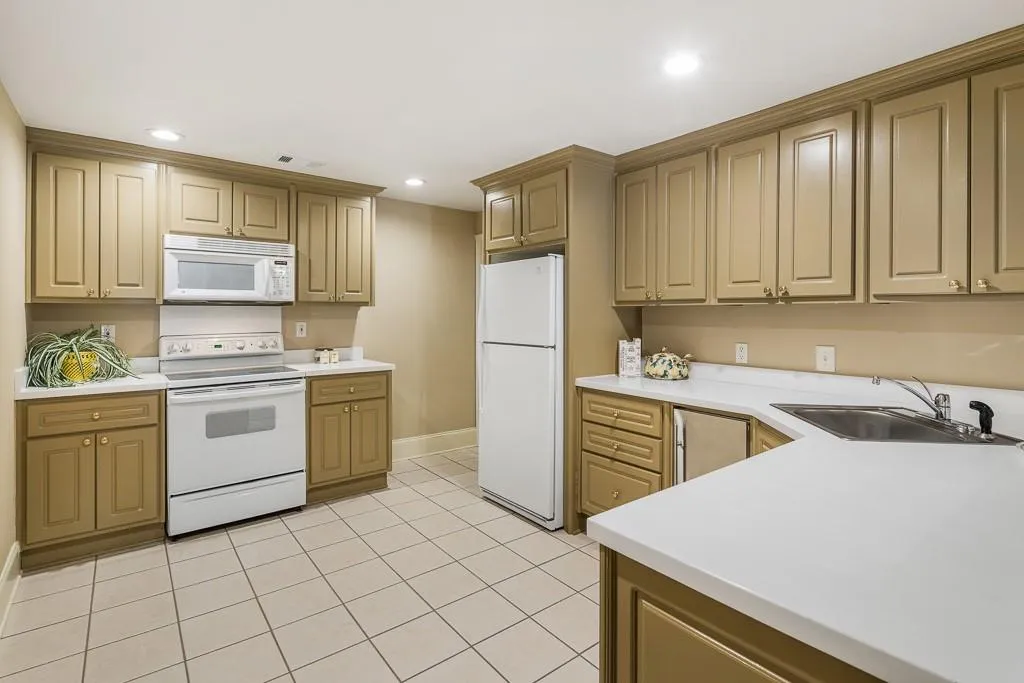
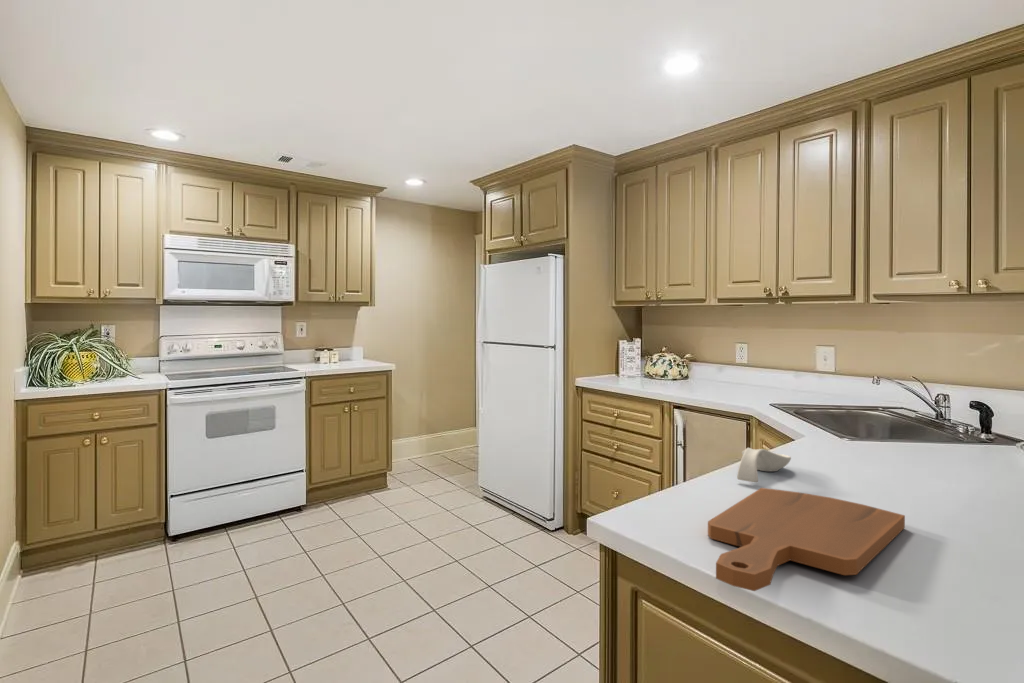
+ cutting board (798, 527)
+ spoon rest (760, 459)
